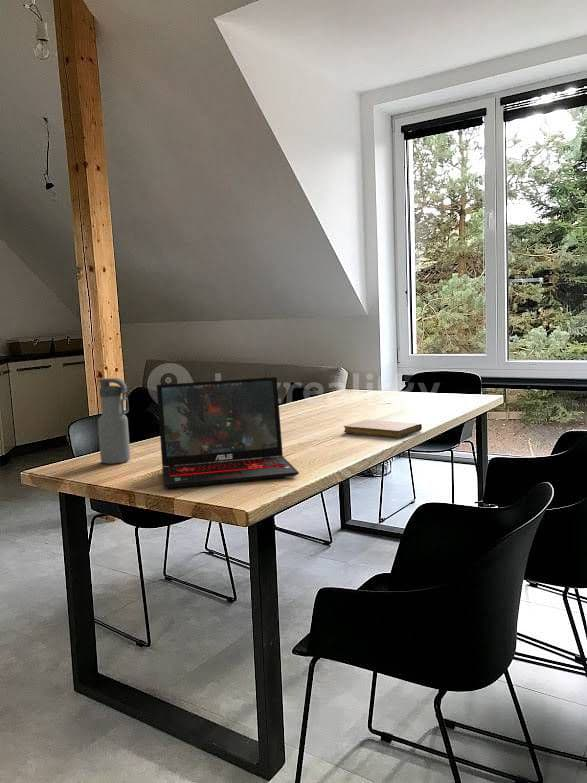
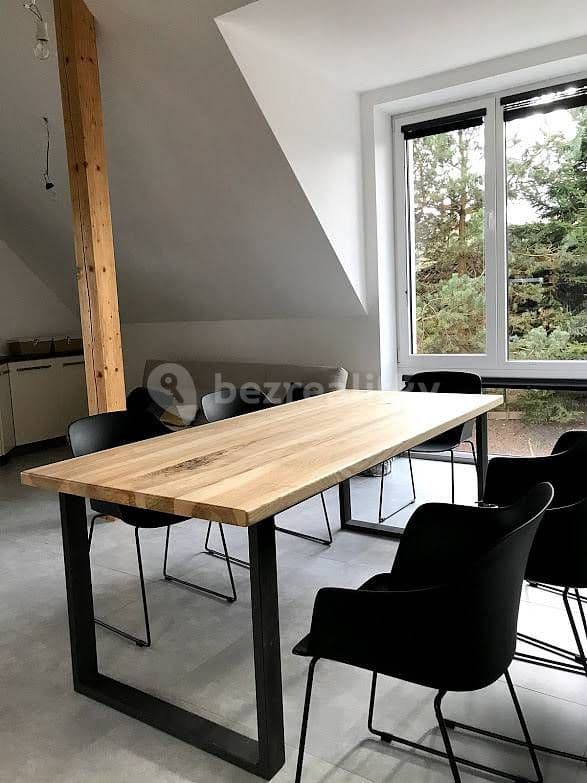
- laptop (224, 429)
- water bottle (113, 420)
- notebook (382, 427)
